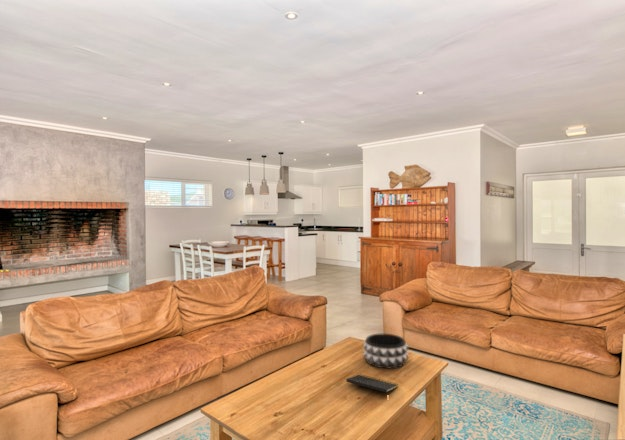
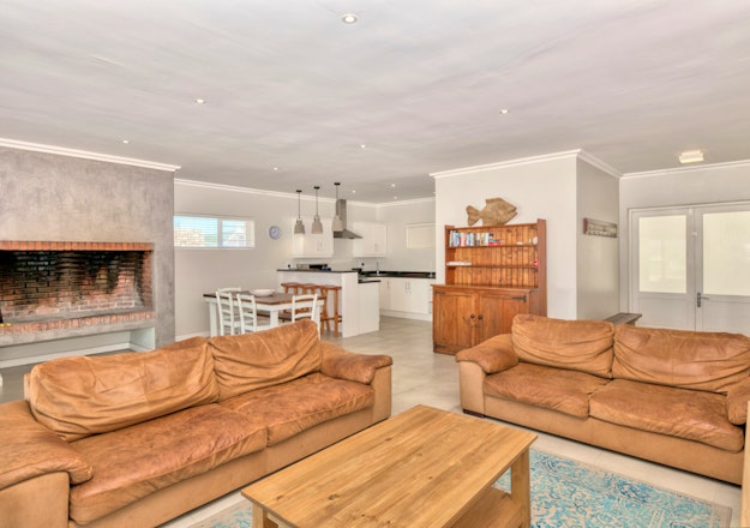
- decorative bowl (385, 350)
- notepad (372, 382)
